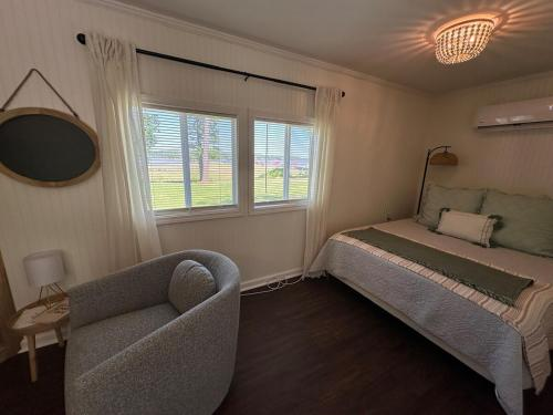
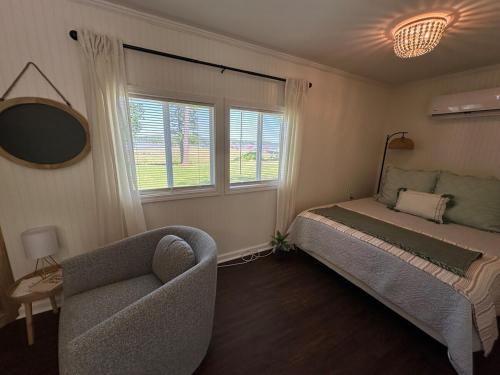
+ potted plant (279, 246)
